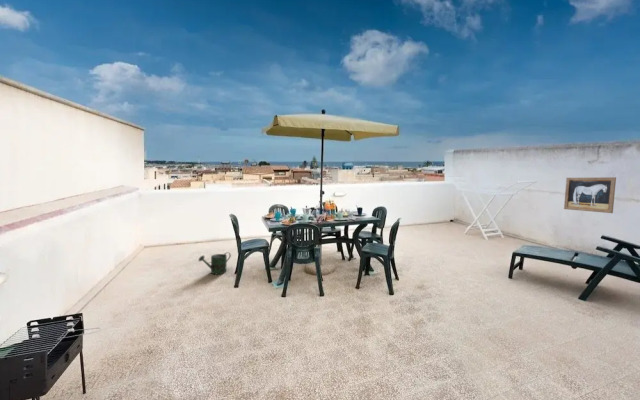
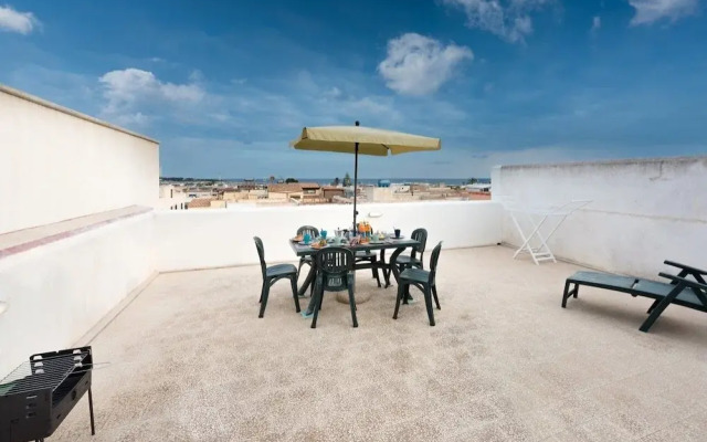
- watering can (215, 262)
- wall art (588, 194)
